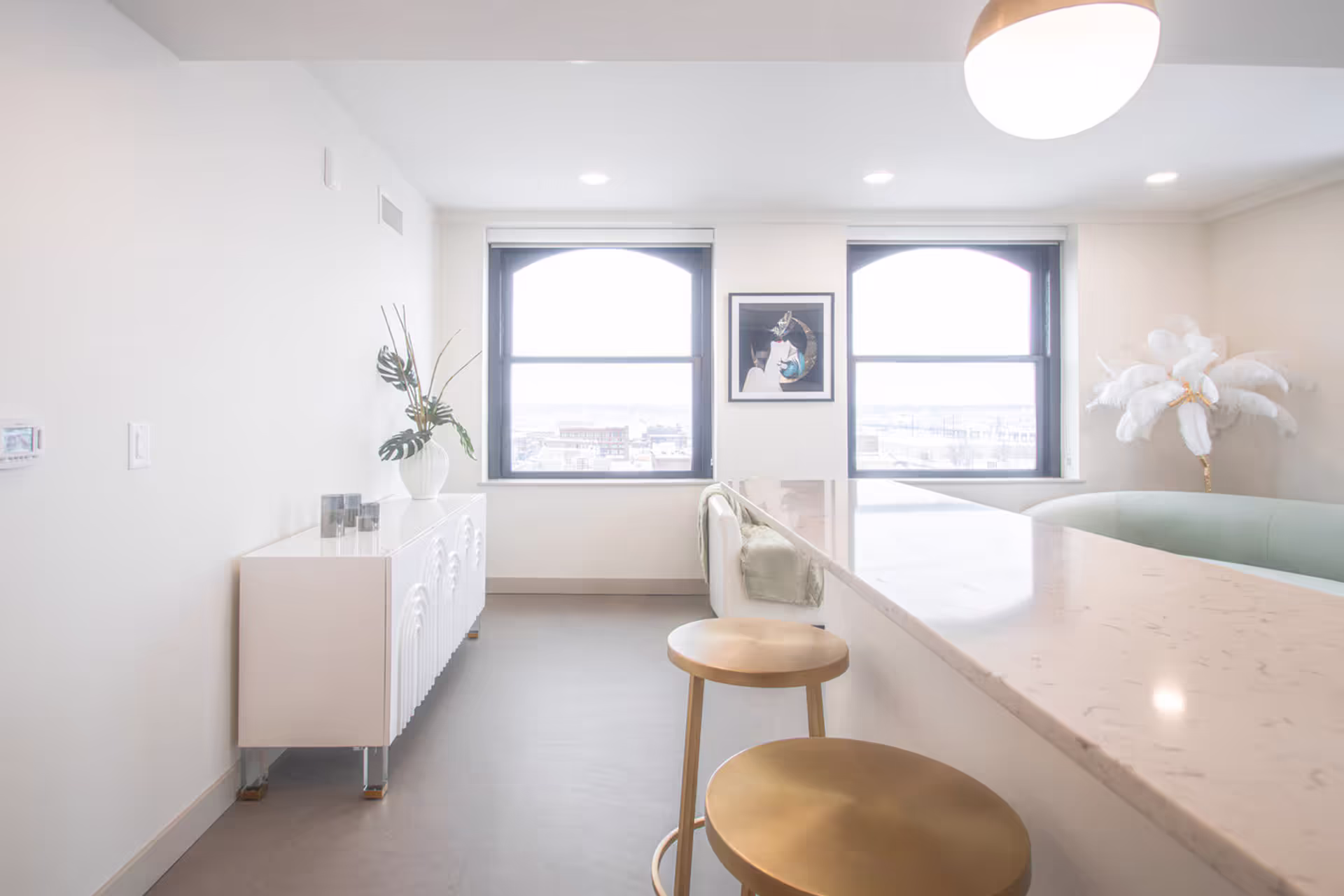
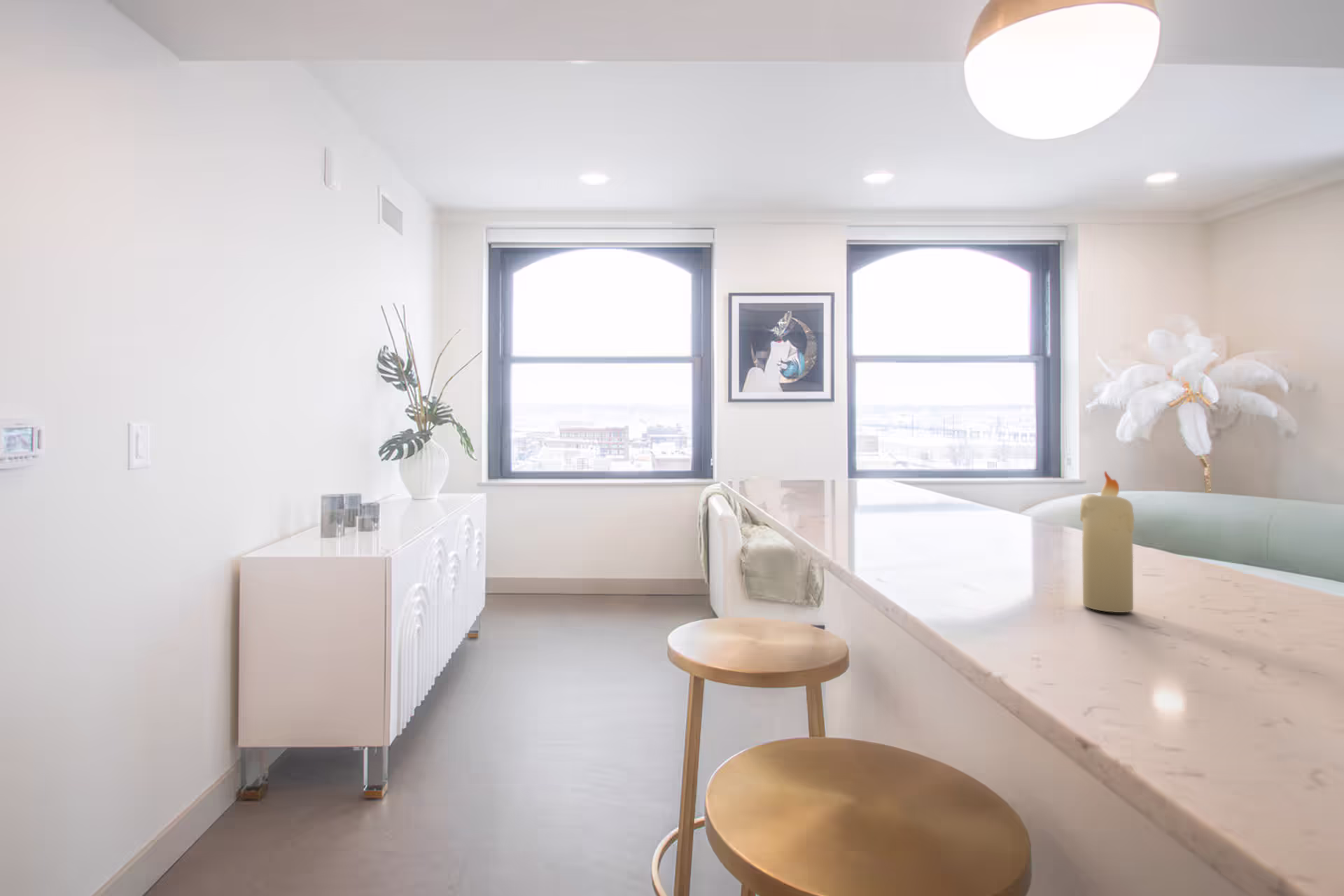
+ candle (1106, 539)
